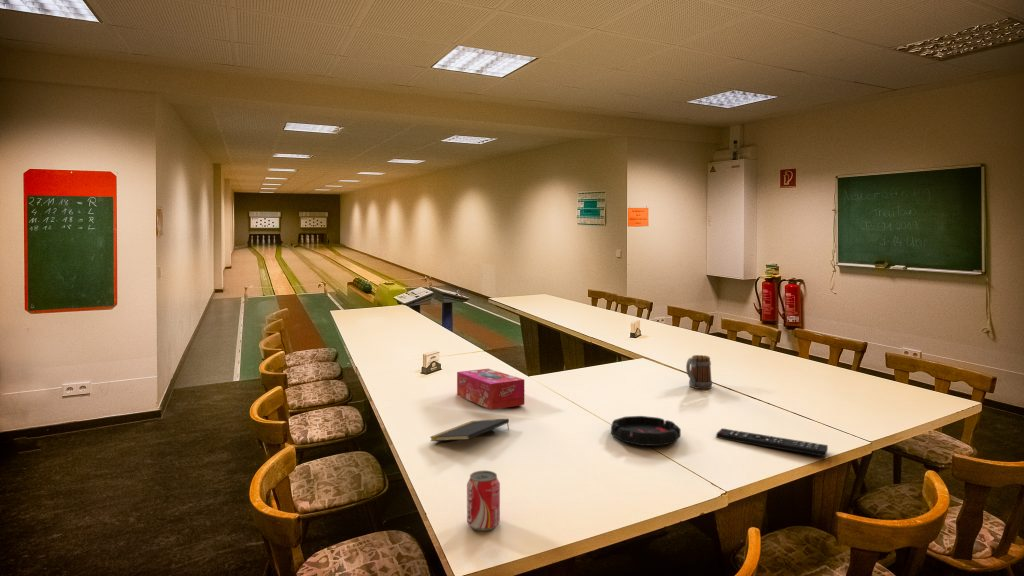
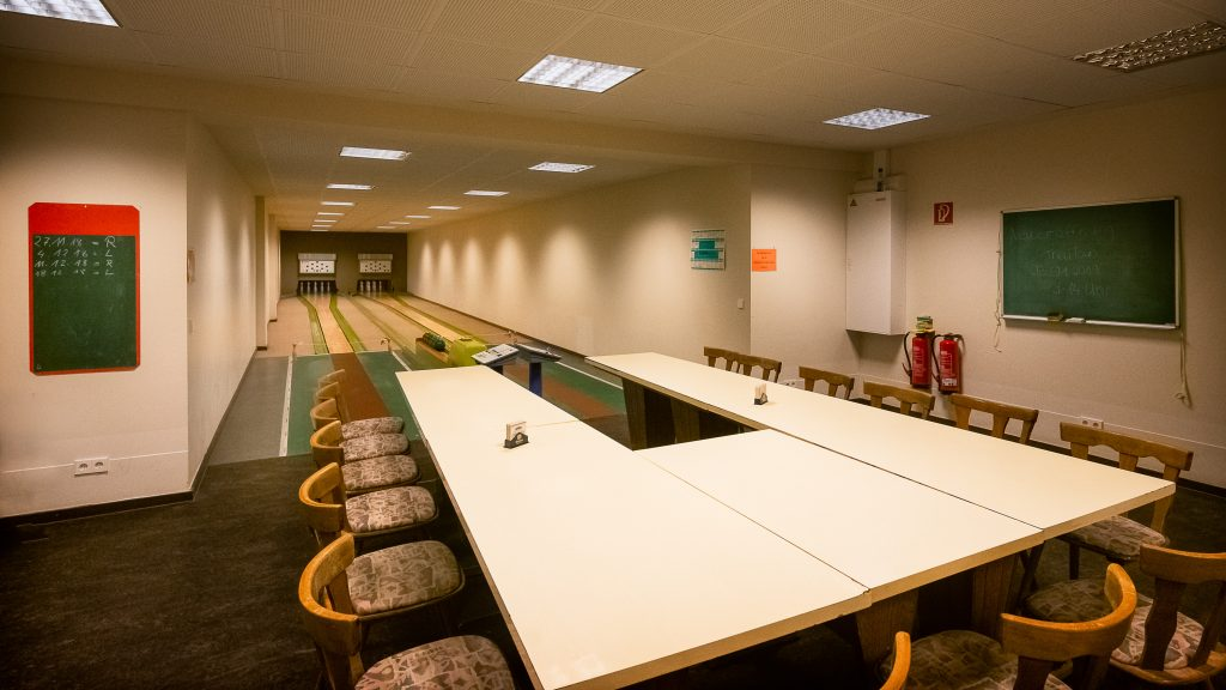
- tissue box (489, 387)
- remote control (769, 440)
- beer mug (697, 372)
- ashtray (645, 430)
- notepad (470, 429)
- beverage can (483, 500)
